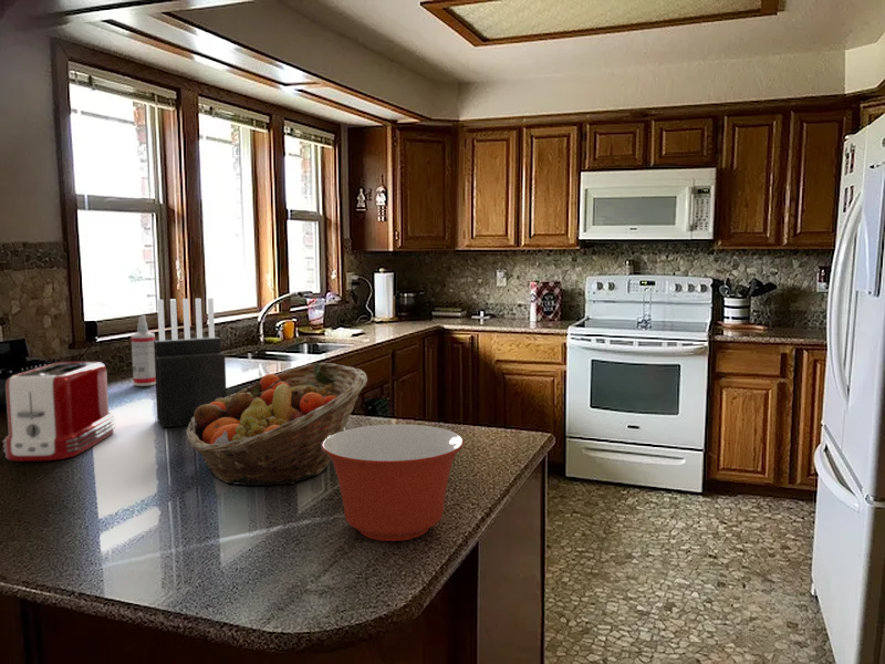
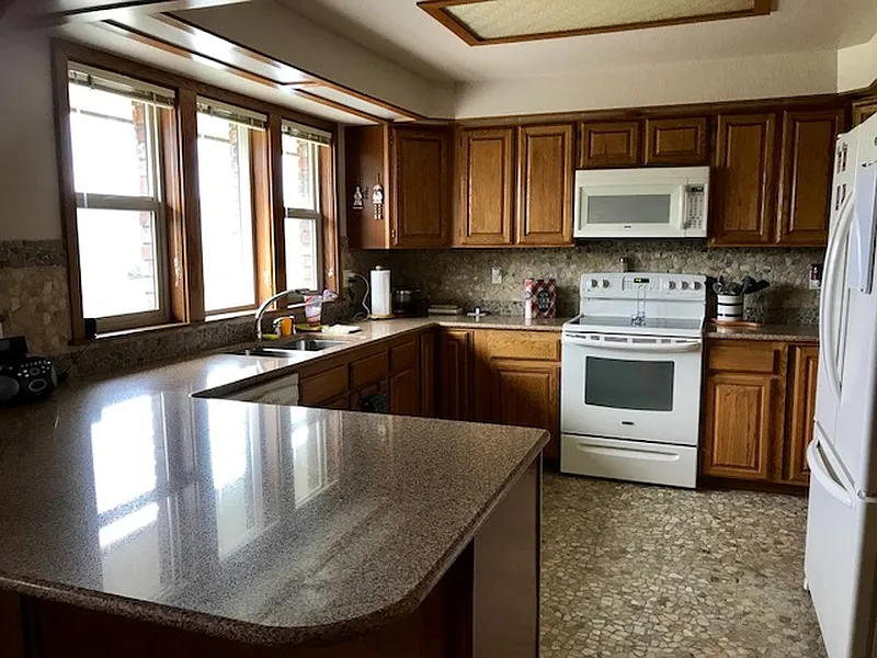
- fruit basket (278, 417)
- toaster (61, 406)
- knife block (190, 361)
- spray bottle (143, 350)
- mixing bowl (394, 484)
